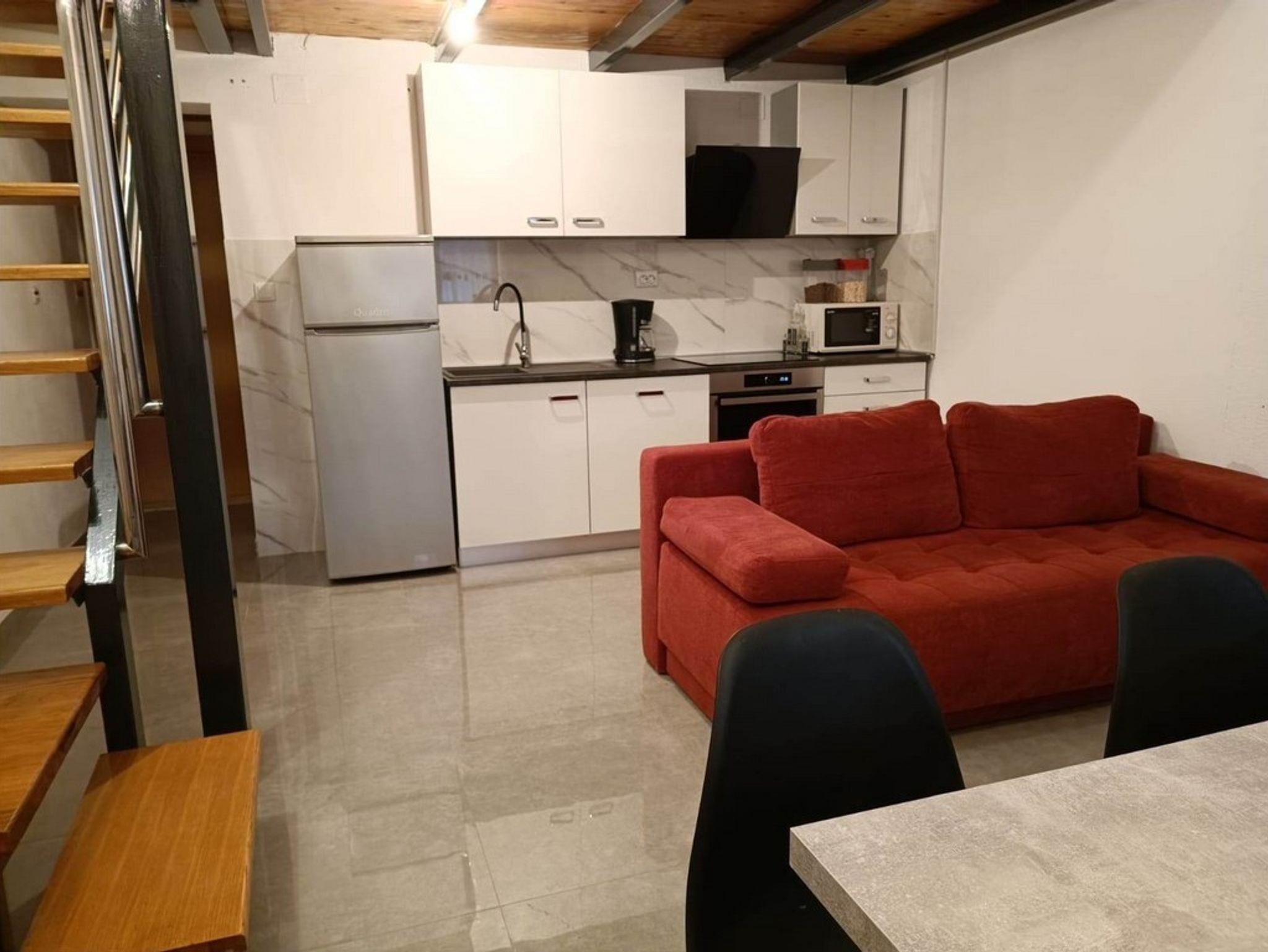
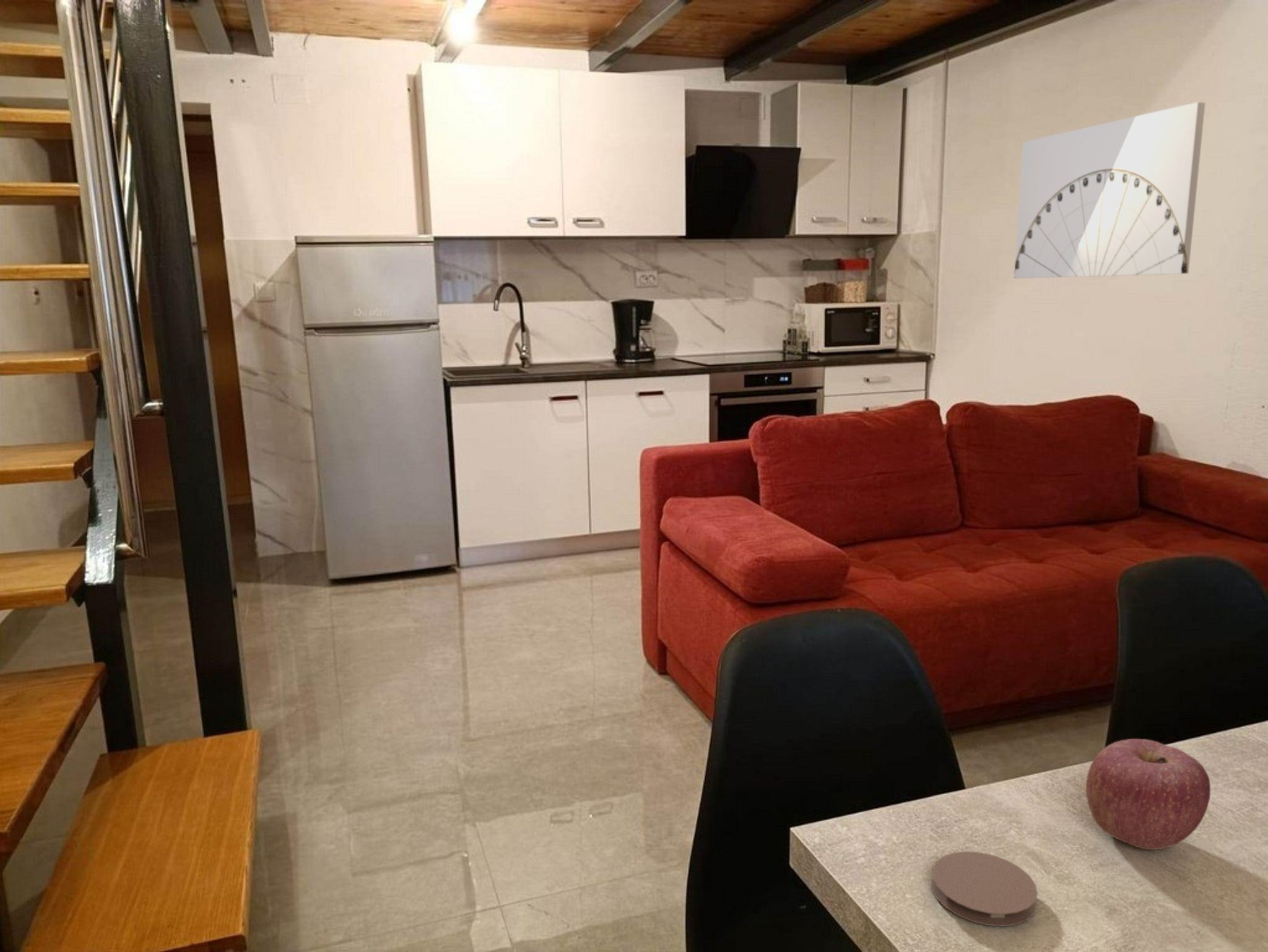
+ apple (1144, 794)
+ wall art (1097, 201)
+ coaster (983, 886)
